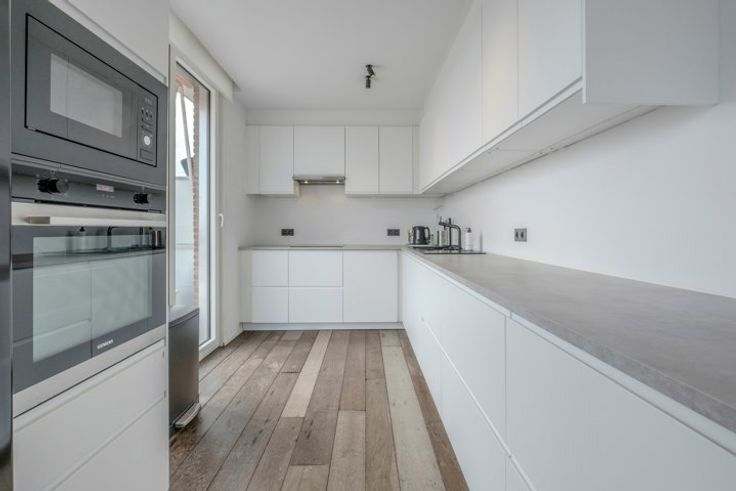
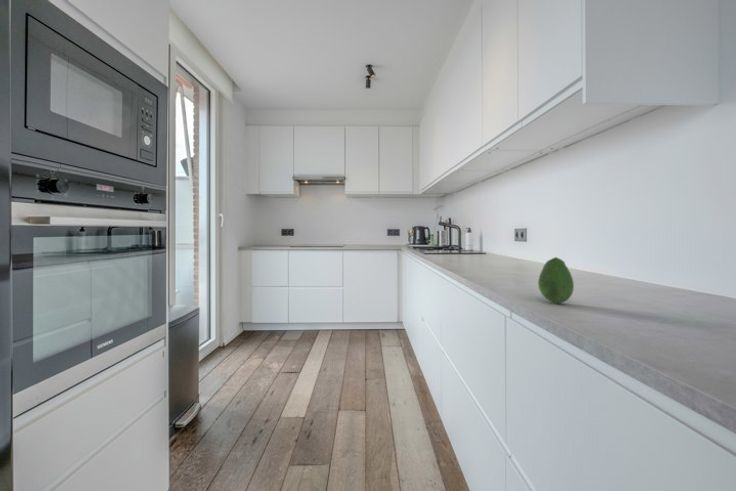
+ fruit (555, 279)
